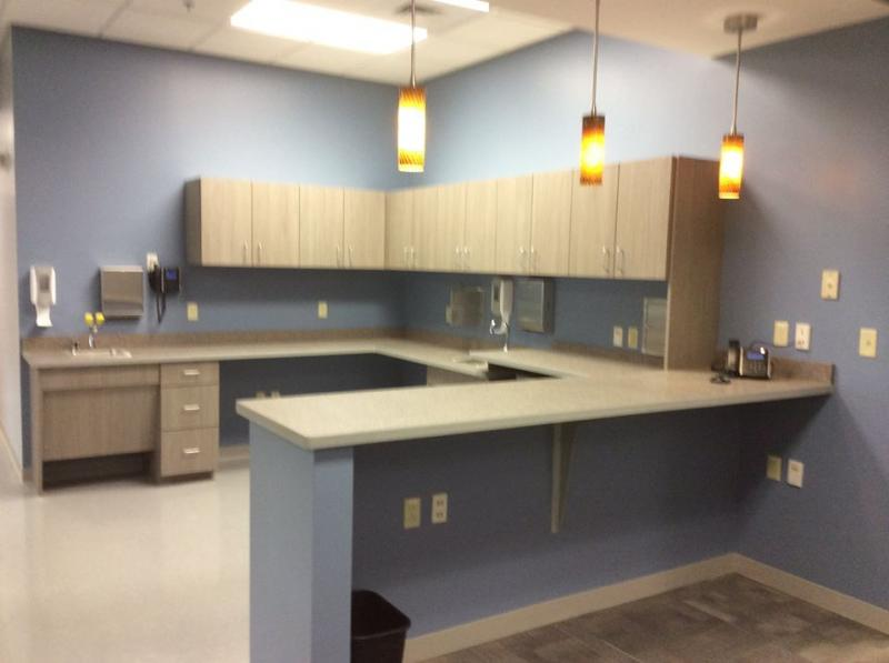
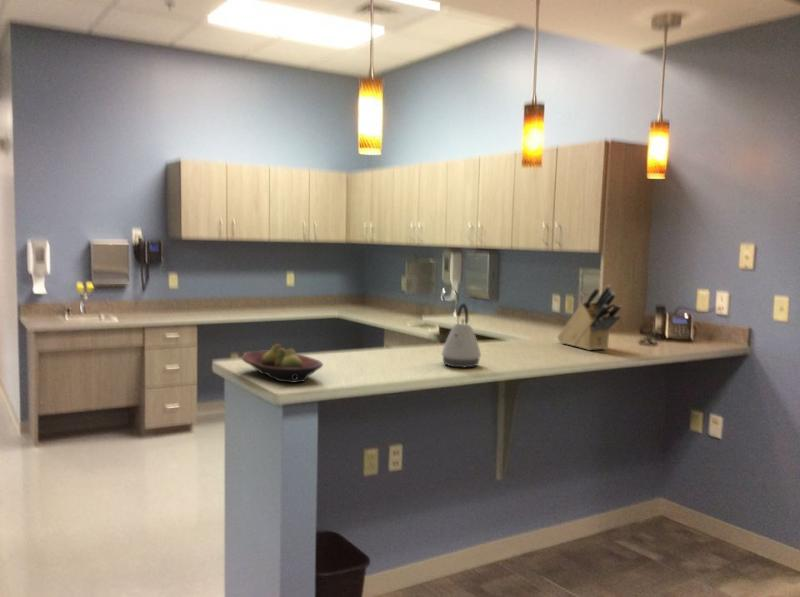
+ kettle (461, 334)
+ knife block (589, 315)
+ fruit bowl (281, 361)
